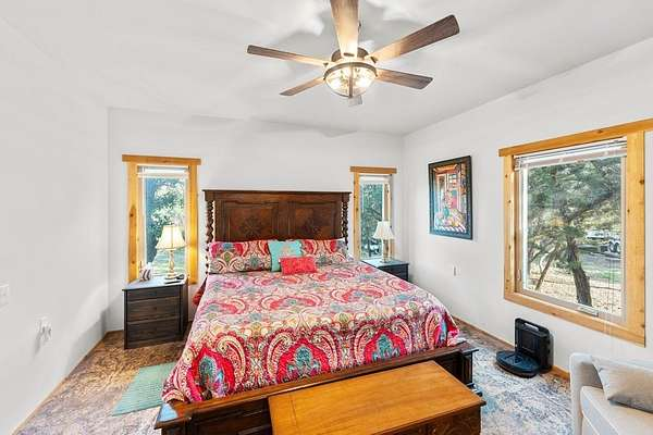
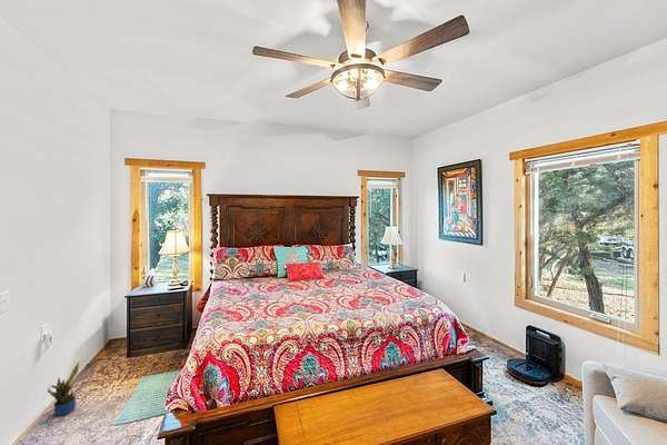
+ potted plant (66, 388)
